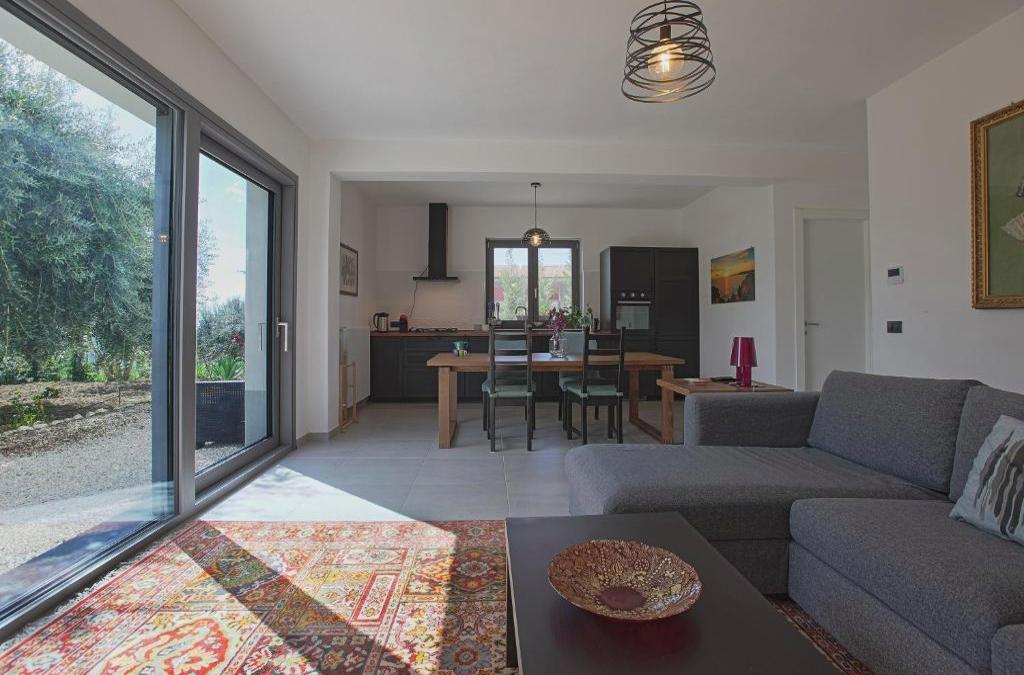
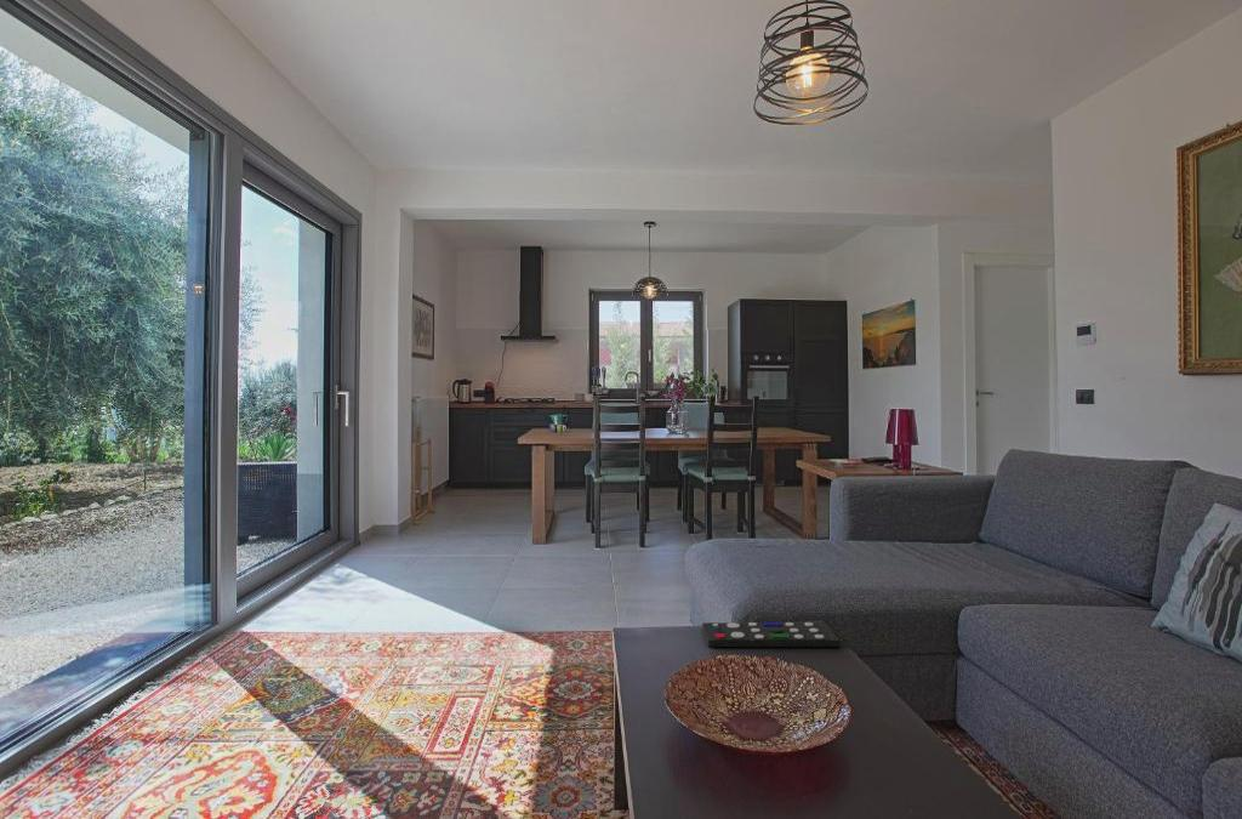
+ remote control (768, 632)
